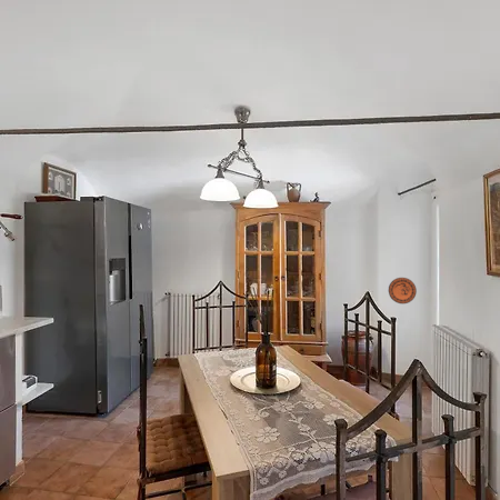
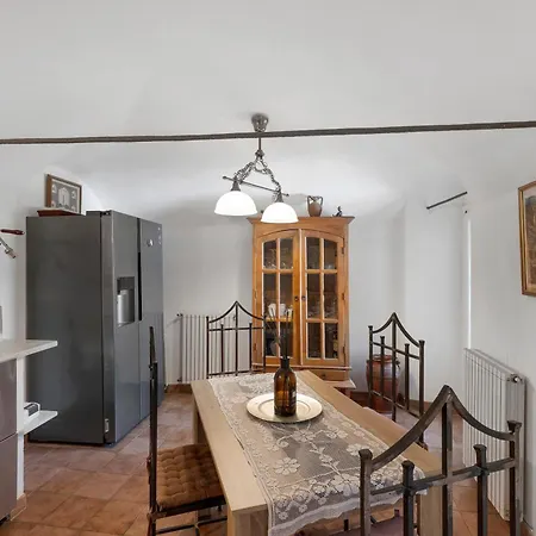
- decorative plate (401, 290)
